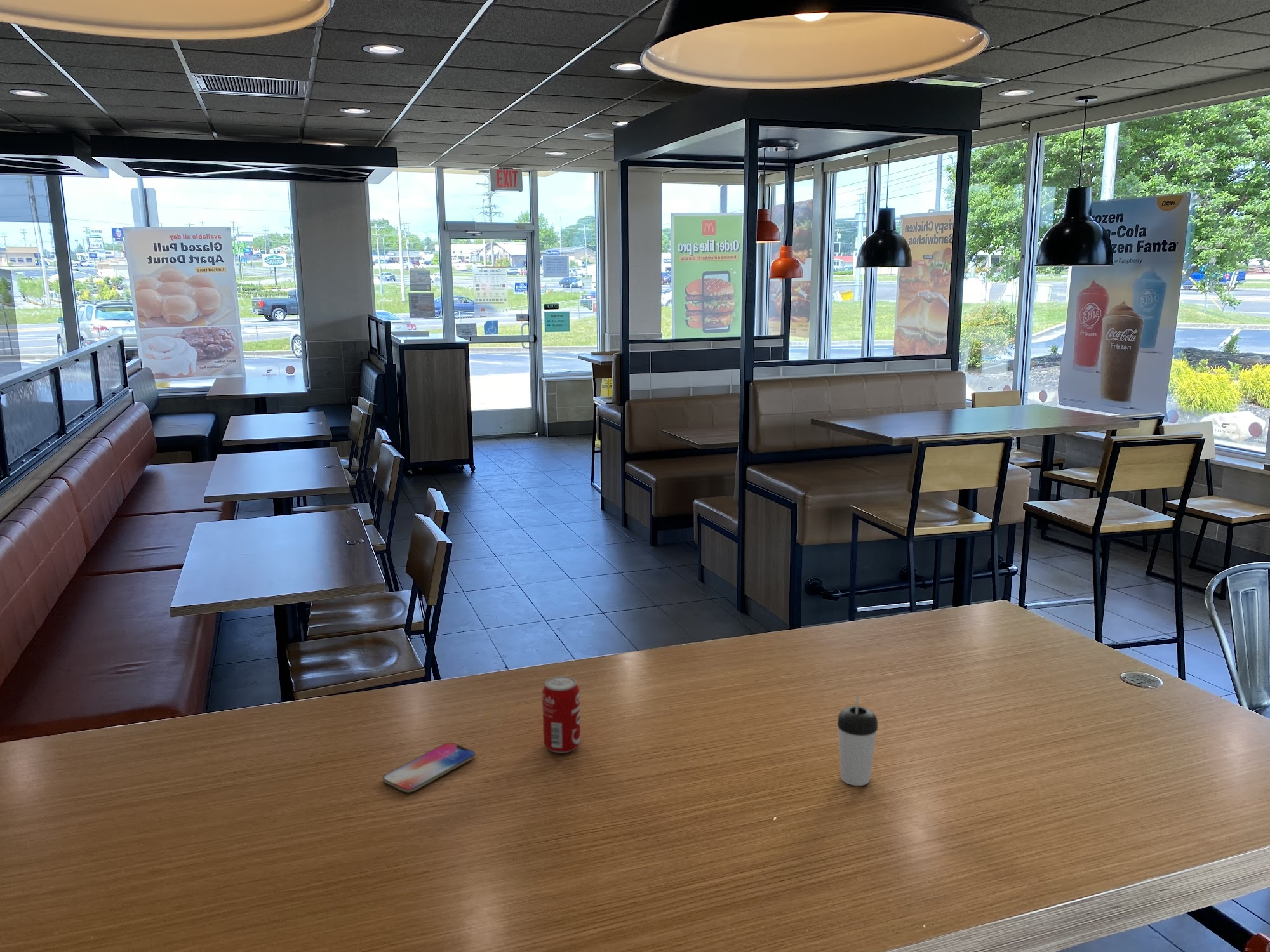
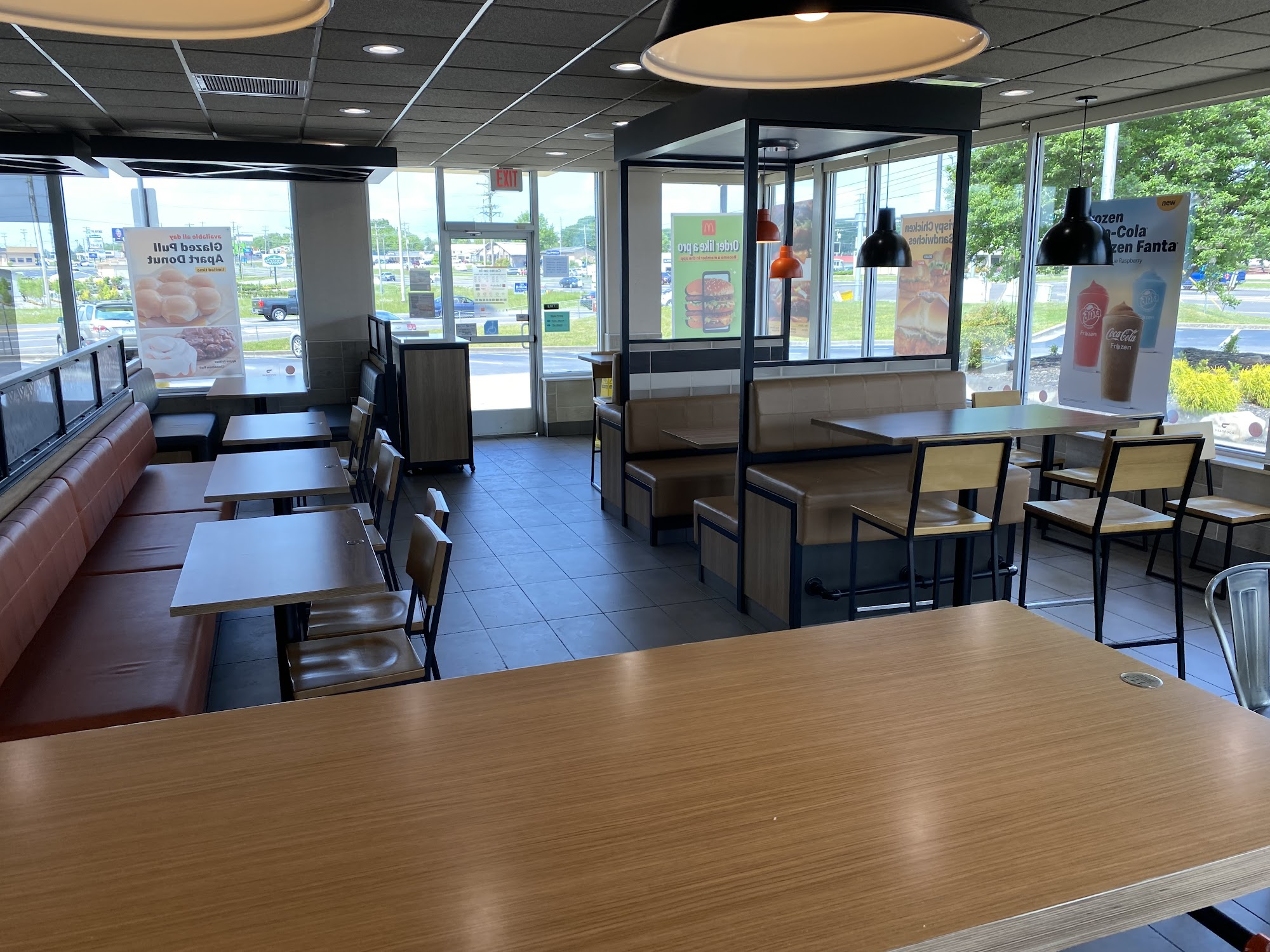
- beverage can (561, 714)
- beverage cup (857, 736)
- smartphone (430, 766)
